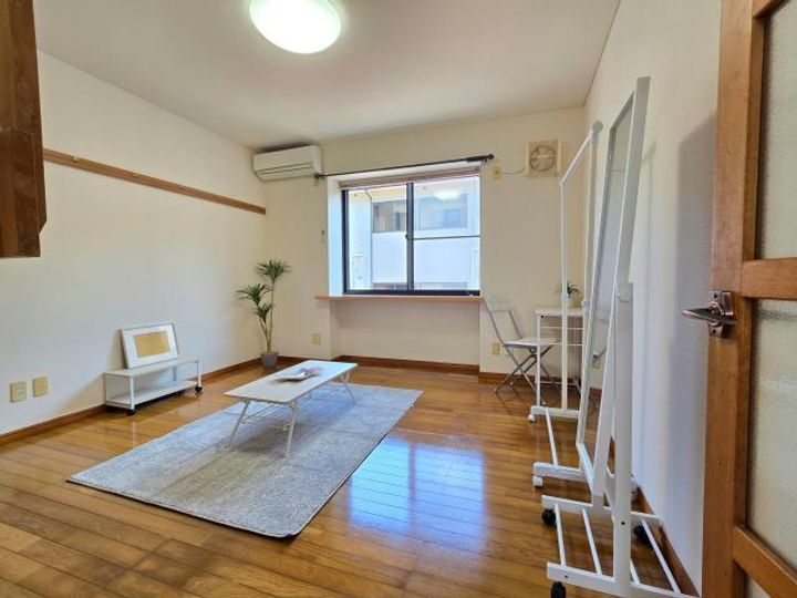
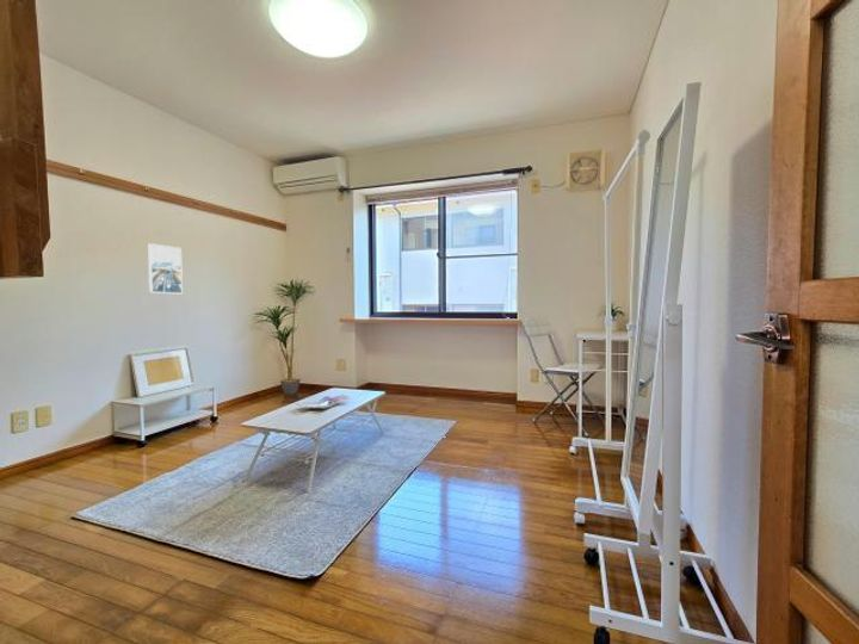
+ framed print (165, 270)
